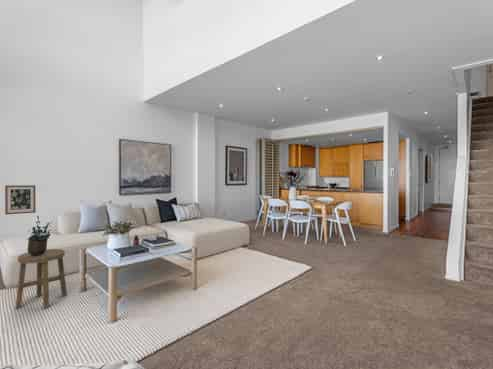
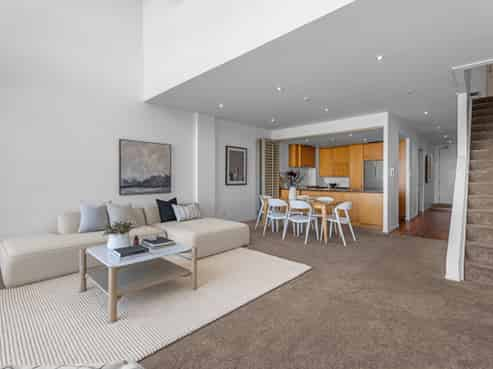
- stool (41, 277)
- potted plant (39, 235)
- wall art (20, 199)
